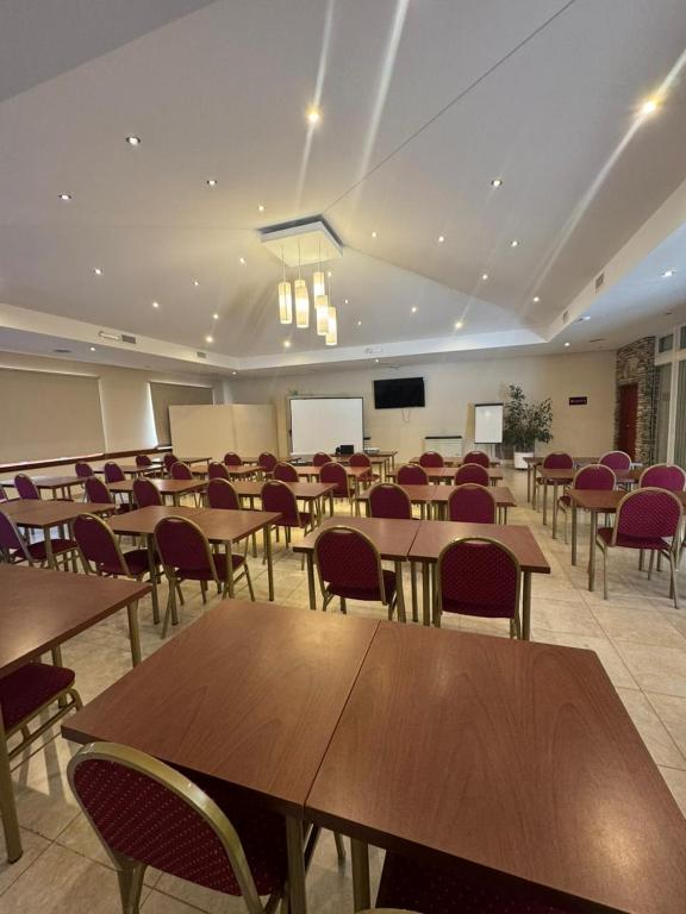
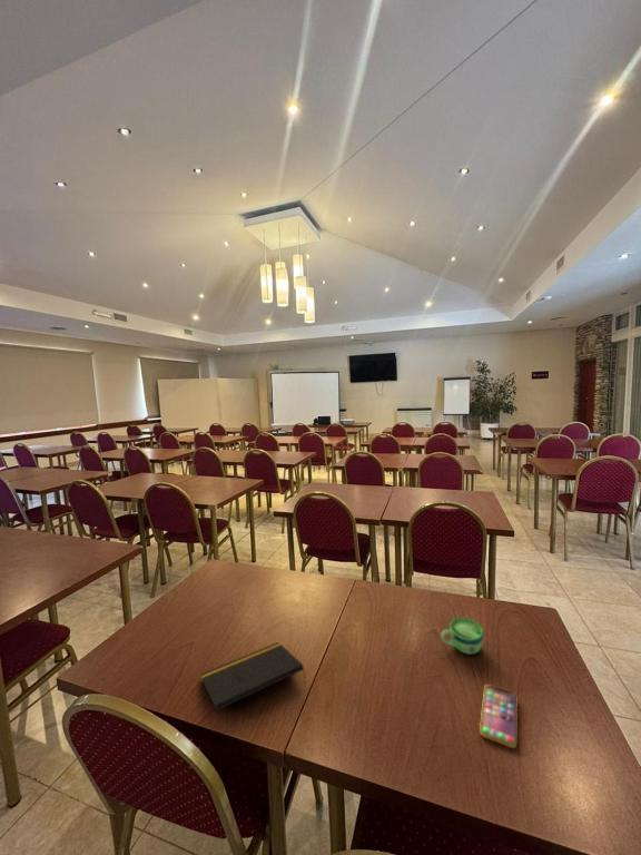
+ cup (462, 638)
+ smartphone (499, 714)
+ notepad (250, 671)
